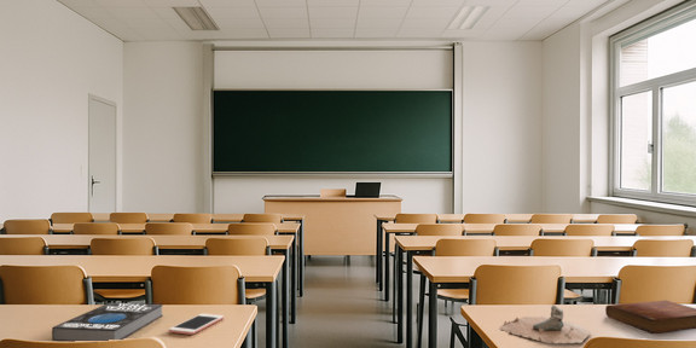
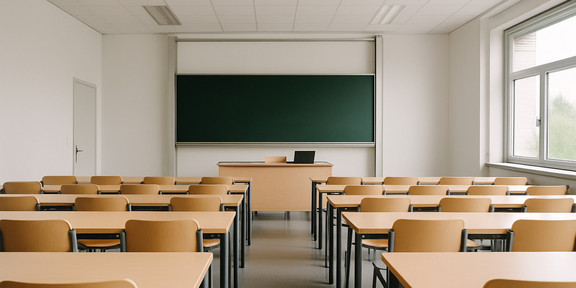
- bible (657, 314)
- shoe (547, 318)
- cell phone (197, 323)
- book (111, 320)
